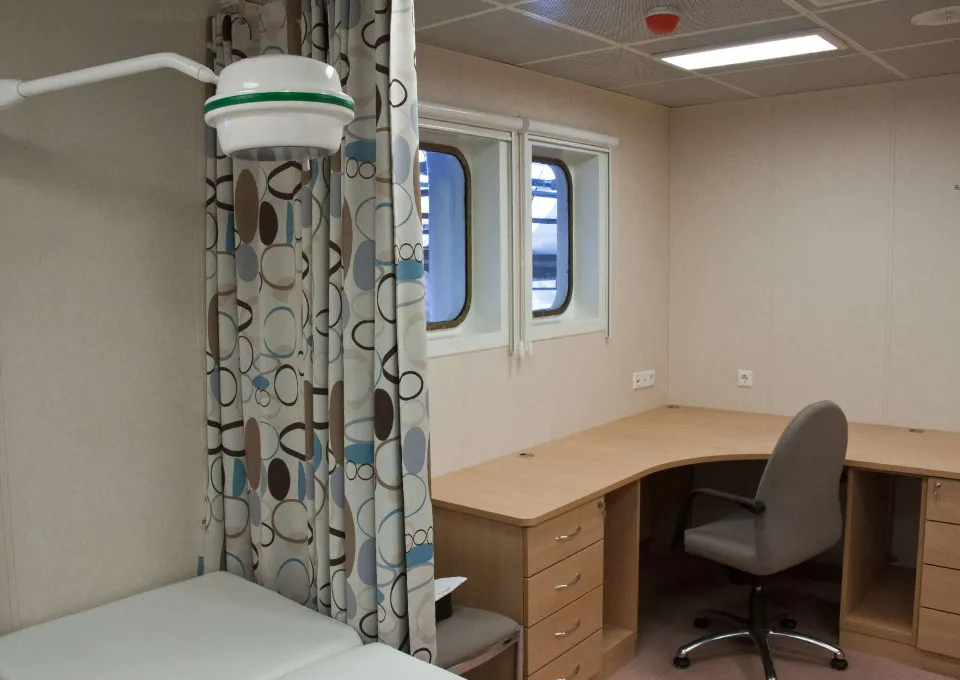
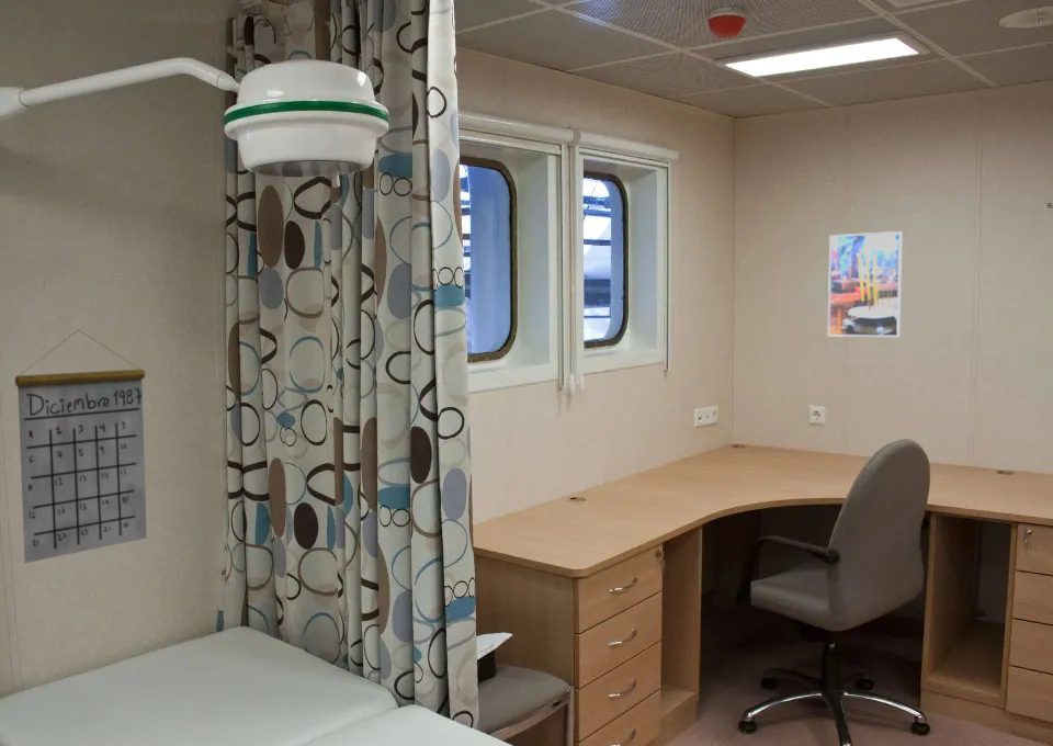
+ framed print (864, 284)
+ calendar (84, 440)
